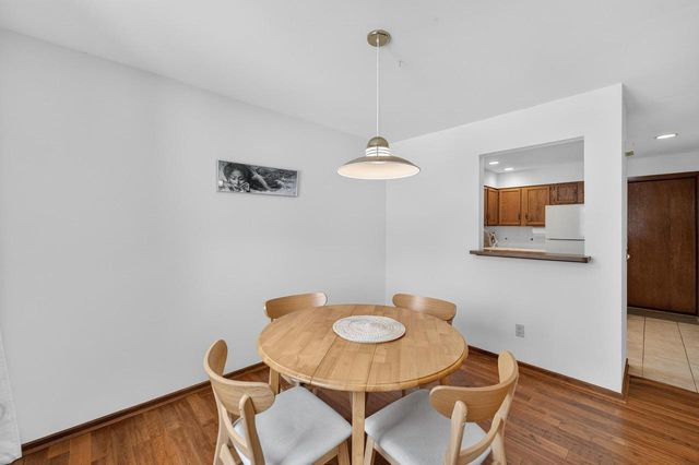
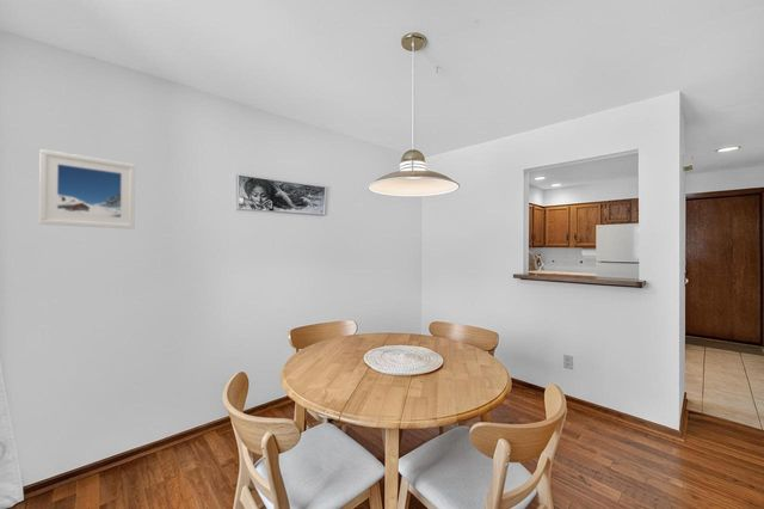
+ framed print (91, 191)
